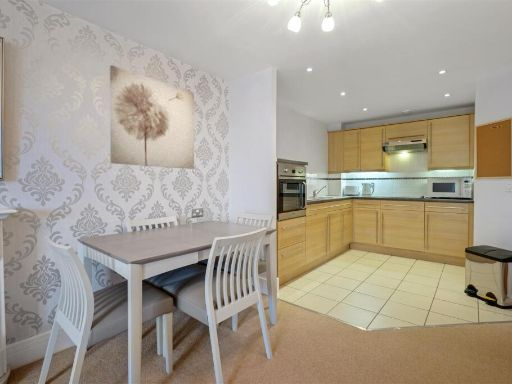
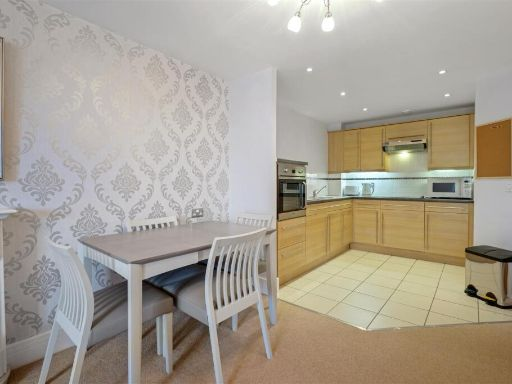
- wall art (157, 123)
